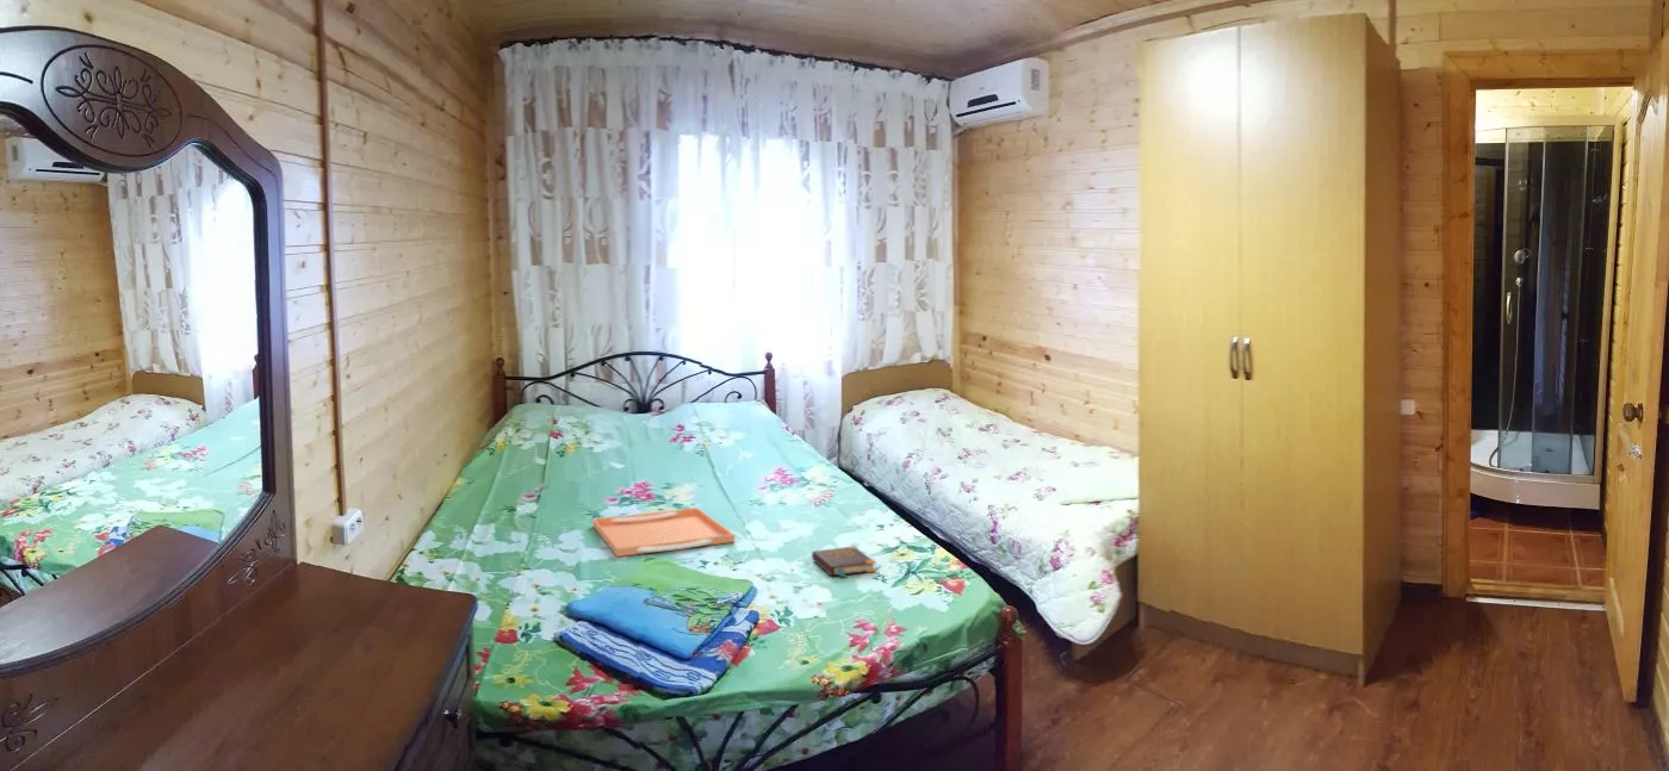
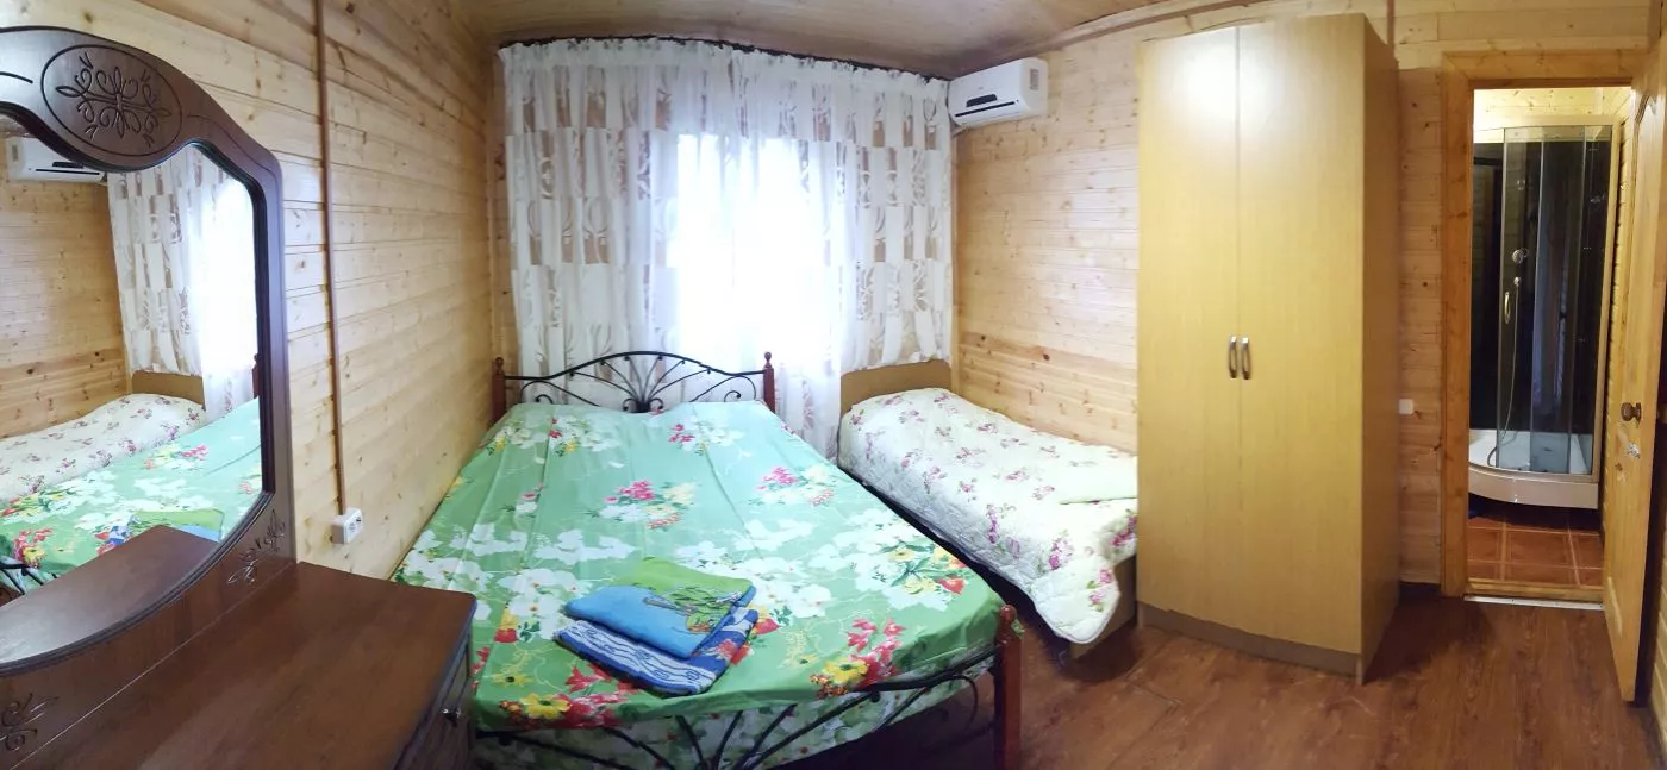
- book (843, 560)
- serving tray (660, 529)
